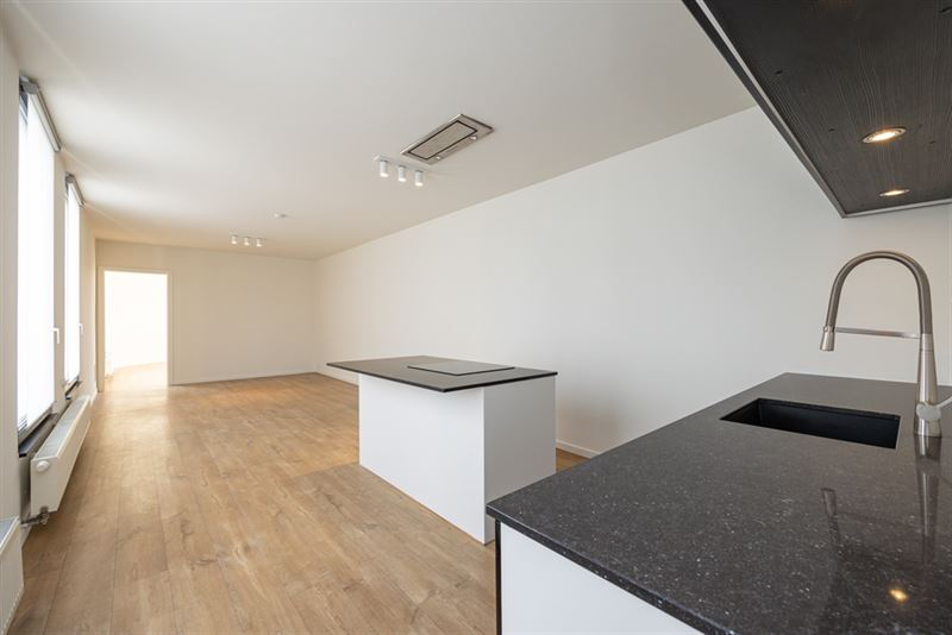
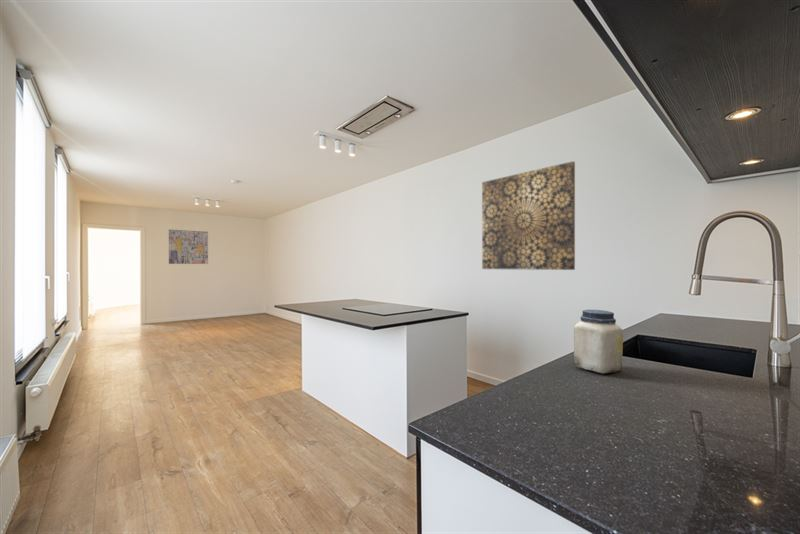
+ wall art (523, 221)
+ wall art (189, 247)
+ jar (597, 339)
